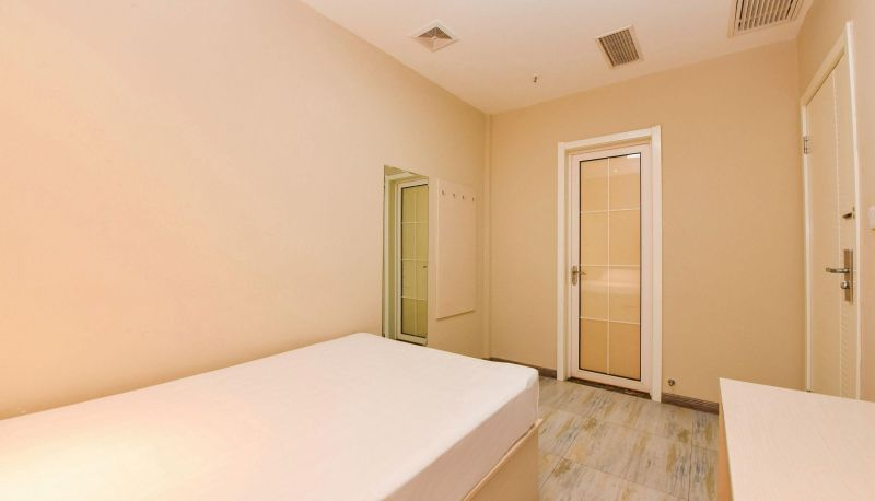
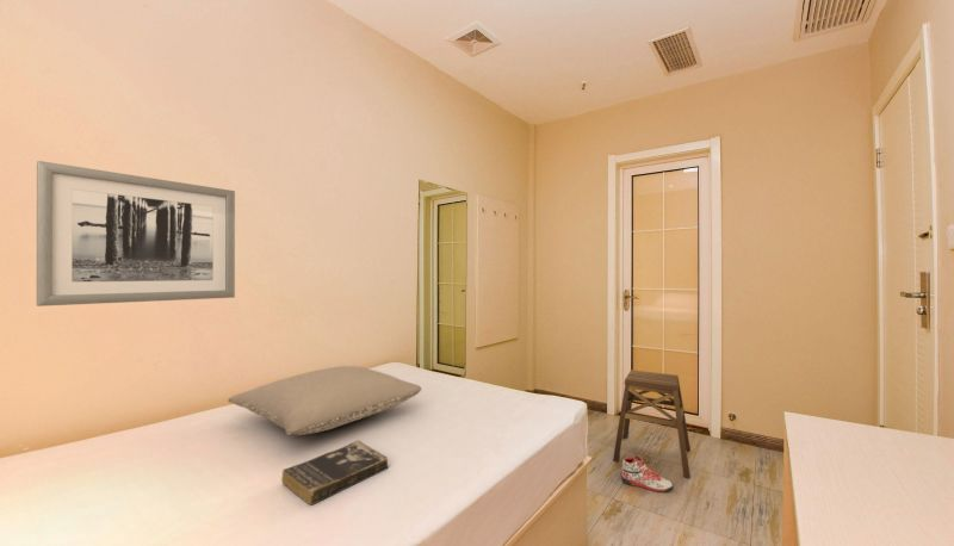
+ pillow (328, 393)
+ stool (651, 416)
+ book (337, 469)
+ sneaker (646, 472)
+ wall art (150, 240)
